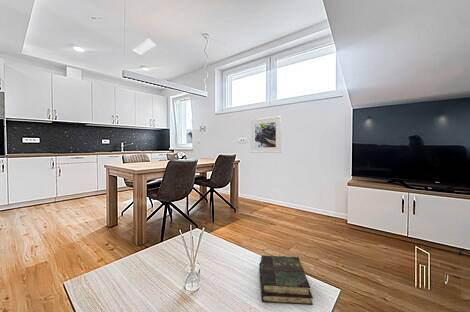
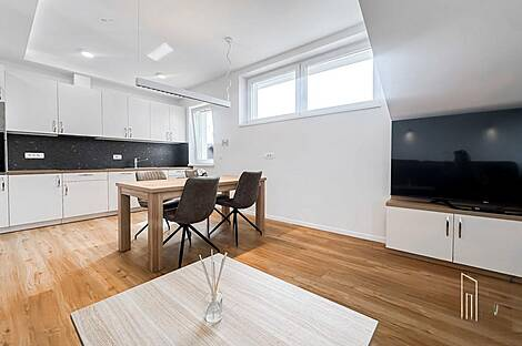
- book (282, 276)
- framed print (265, 135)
